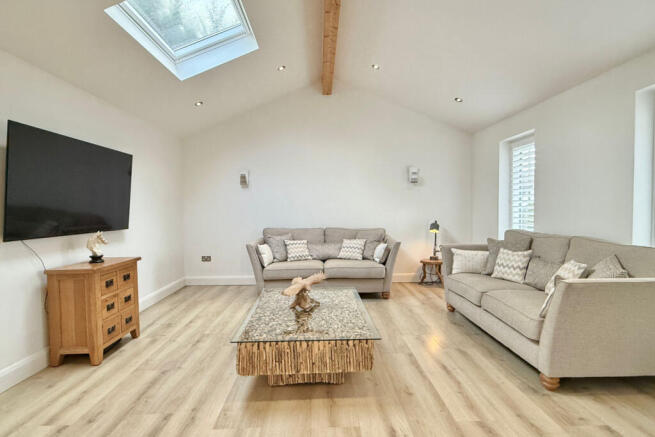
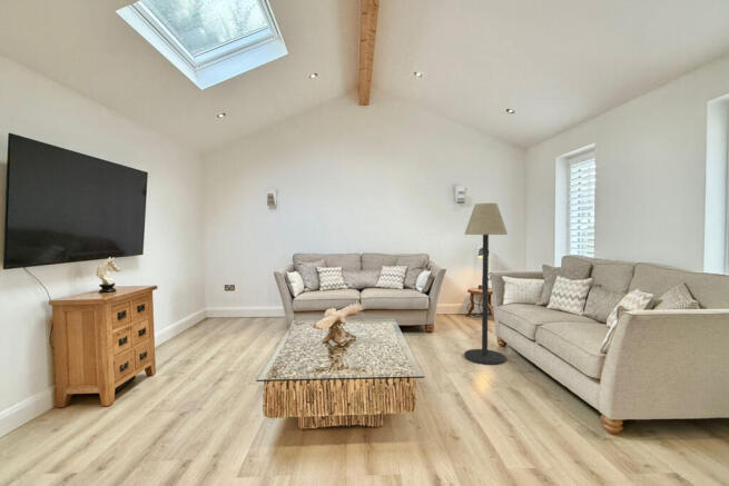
+ floor lamp (485, 280)
